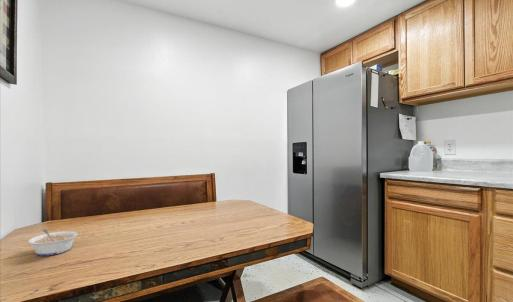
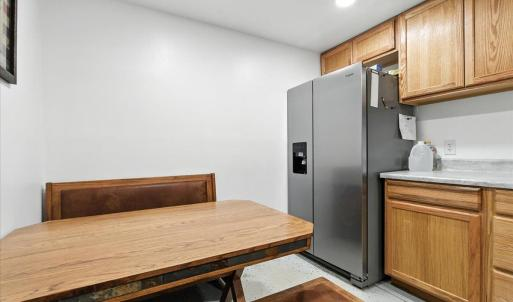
- legume (52, 242)
